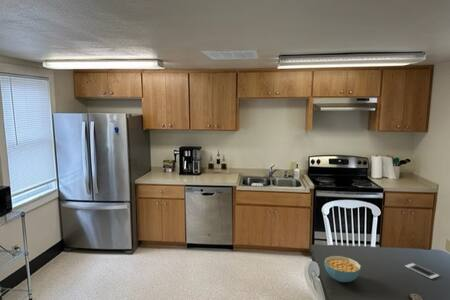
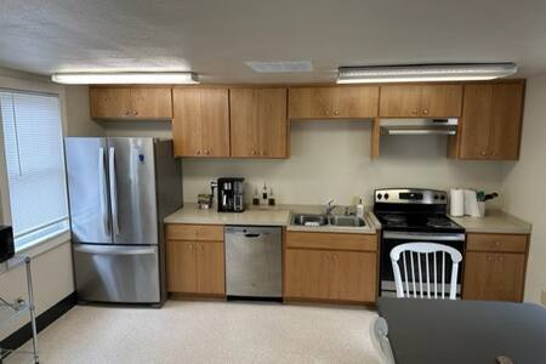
- cereal bowl (341, 271)
- cell phone (421, 270)
